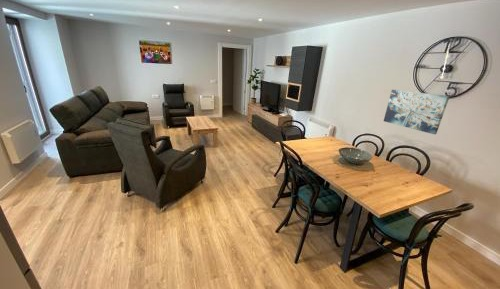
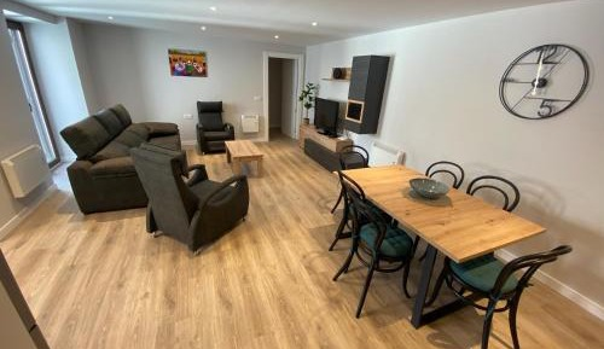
- wall art (412, 110)
